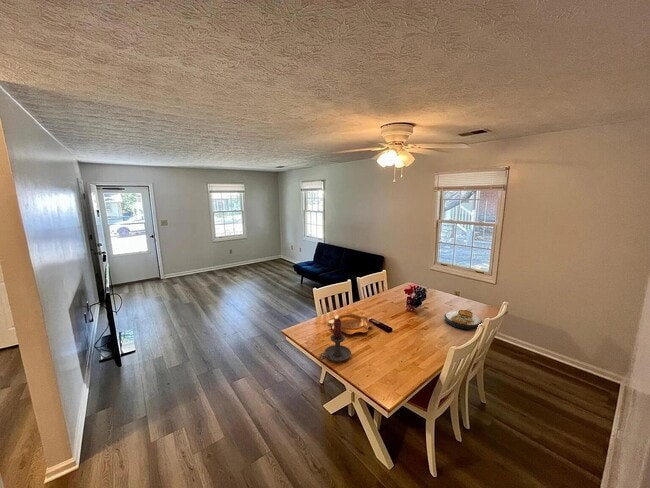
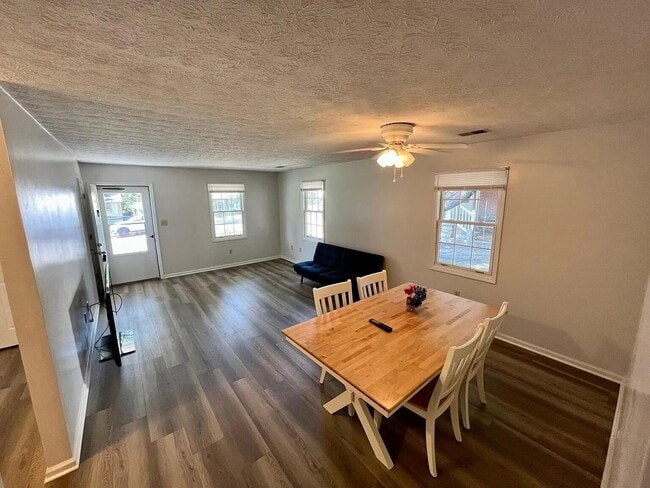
- plate (462, 318)
- decorative bowl (350, 322)
- candle holder (334, 338)
